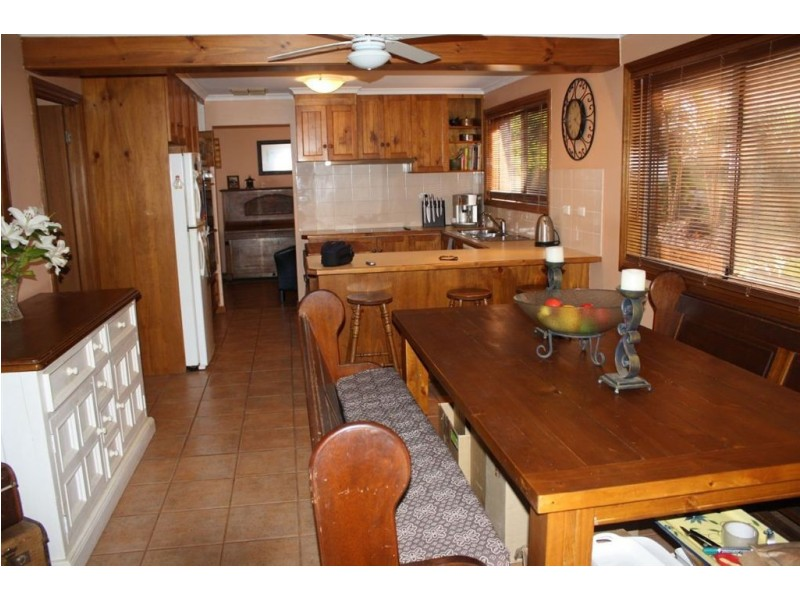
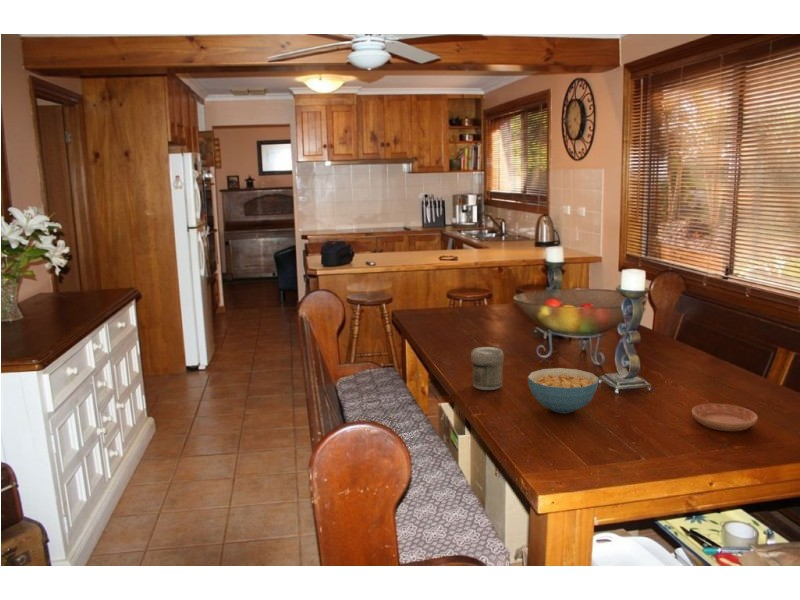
+ jar (487, 368)
+ saucer (723, 417)
+ cereal bowl (562, 393)
